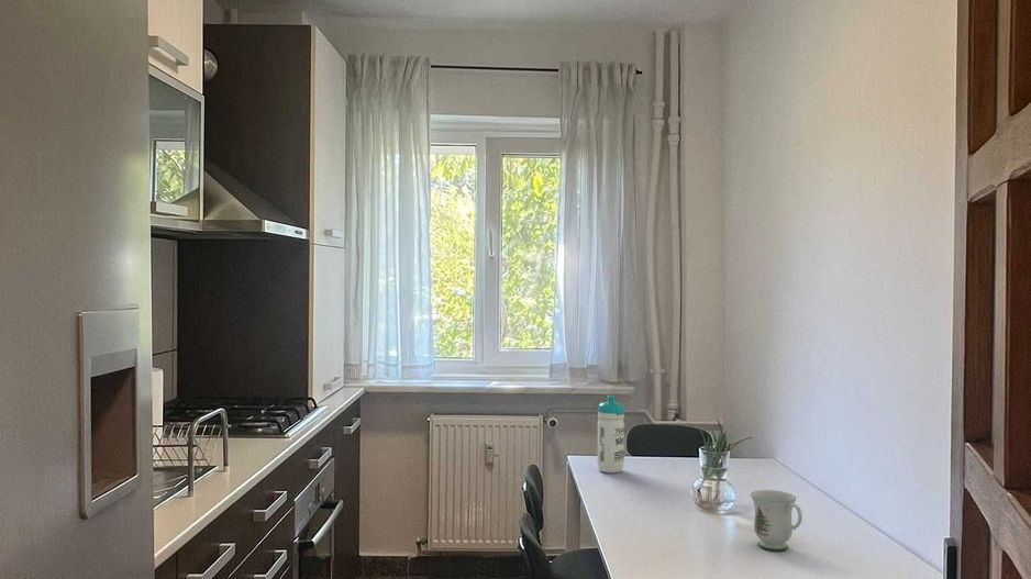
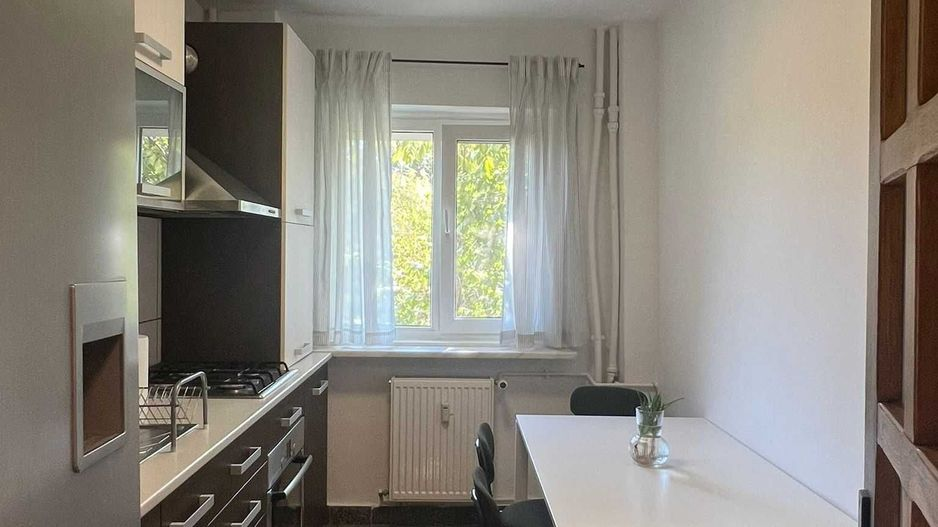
- mug (778, 523)
- water bottle (610, 433)
